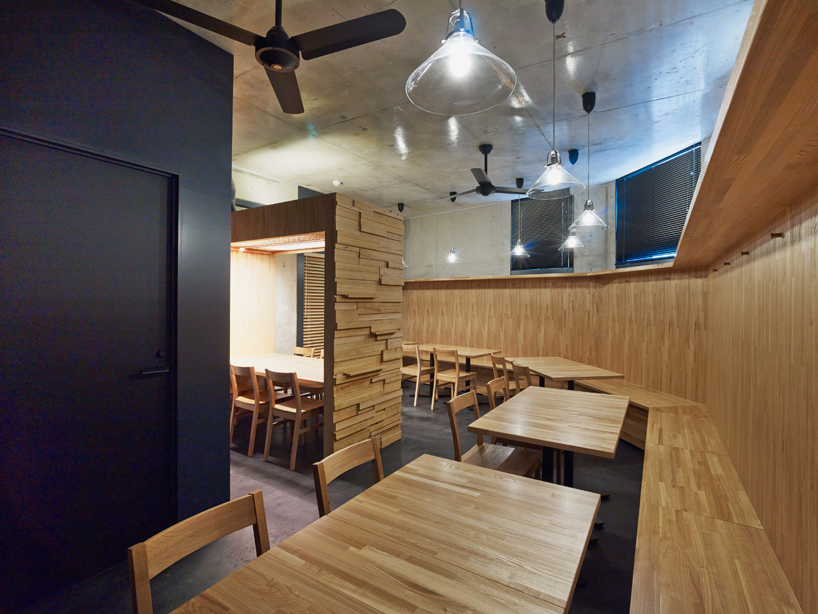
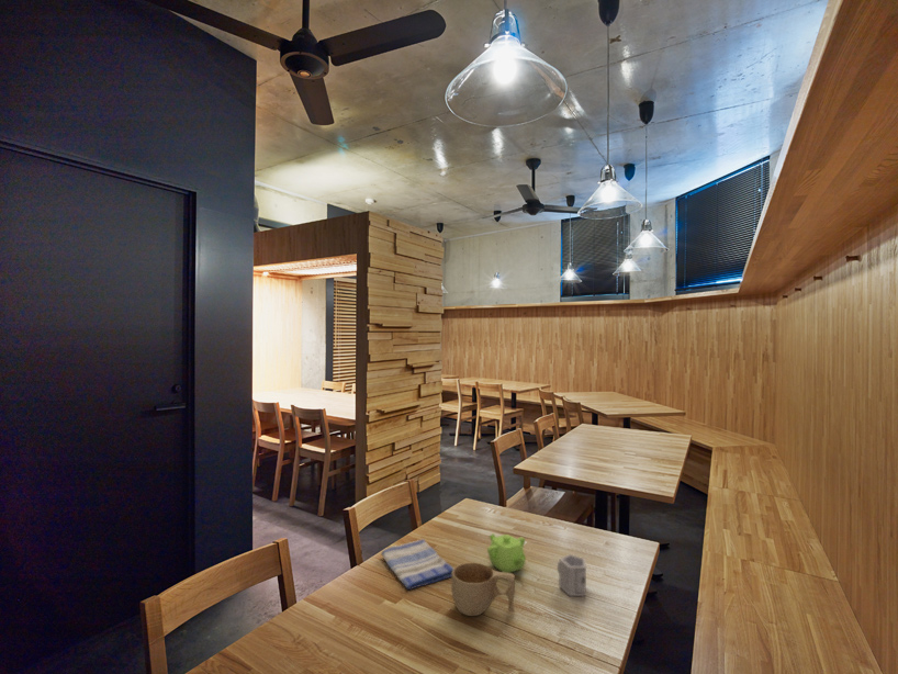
+ teapot (506, 551)
+ cup (482, 591)
+ cup (571, 573)
+ dish towel (416, 561)
